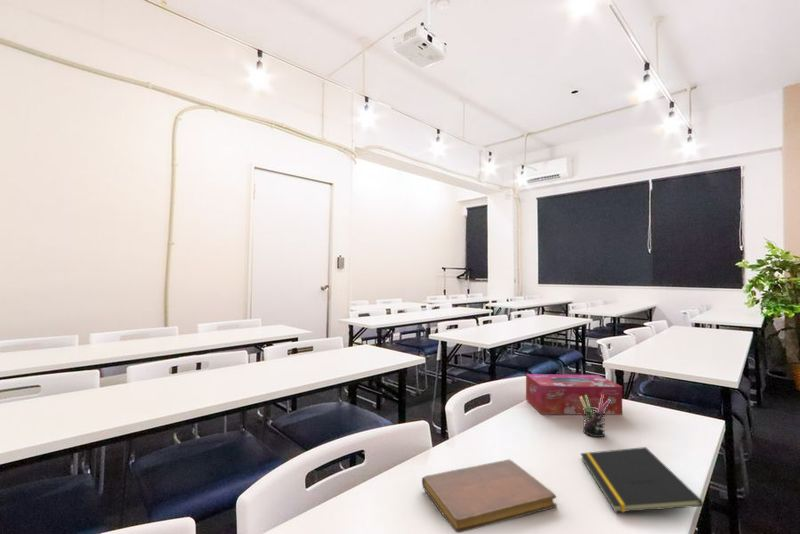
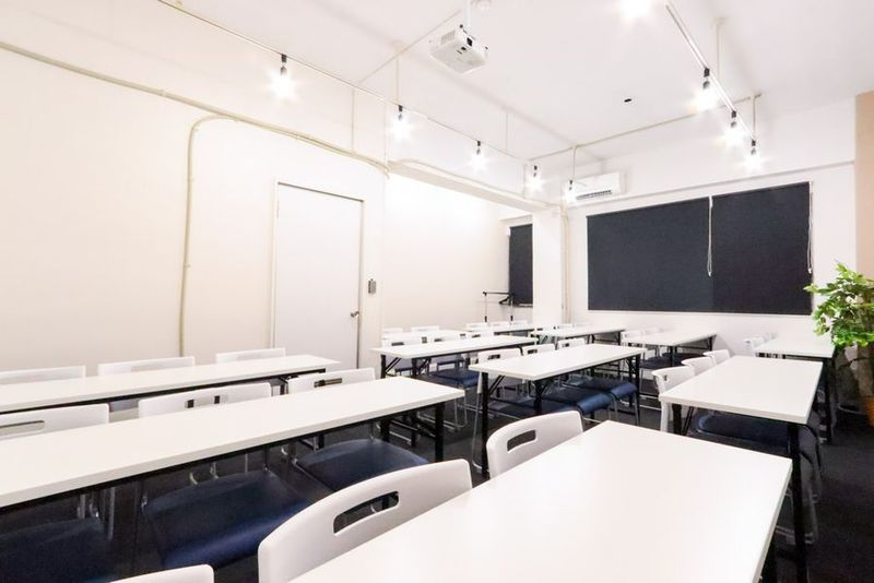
- tissue box (571, 393)
- pen holder (593, 412)
- notepad (632, 475)
- notebook (486, 490)
